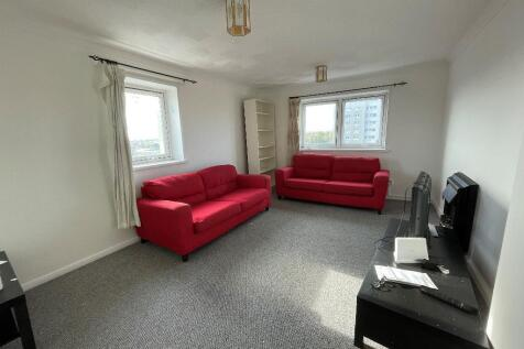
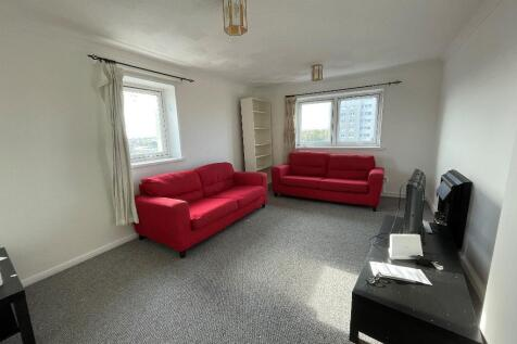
- remote control (446, 299)
